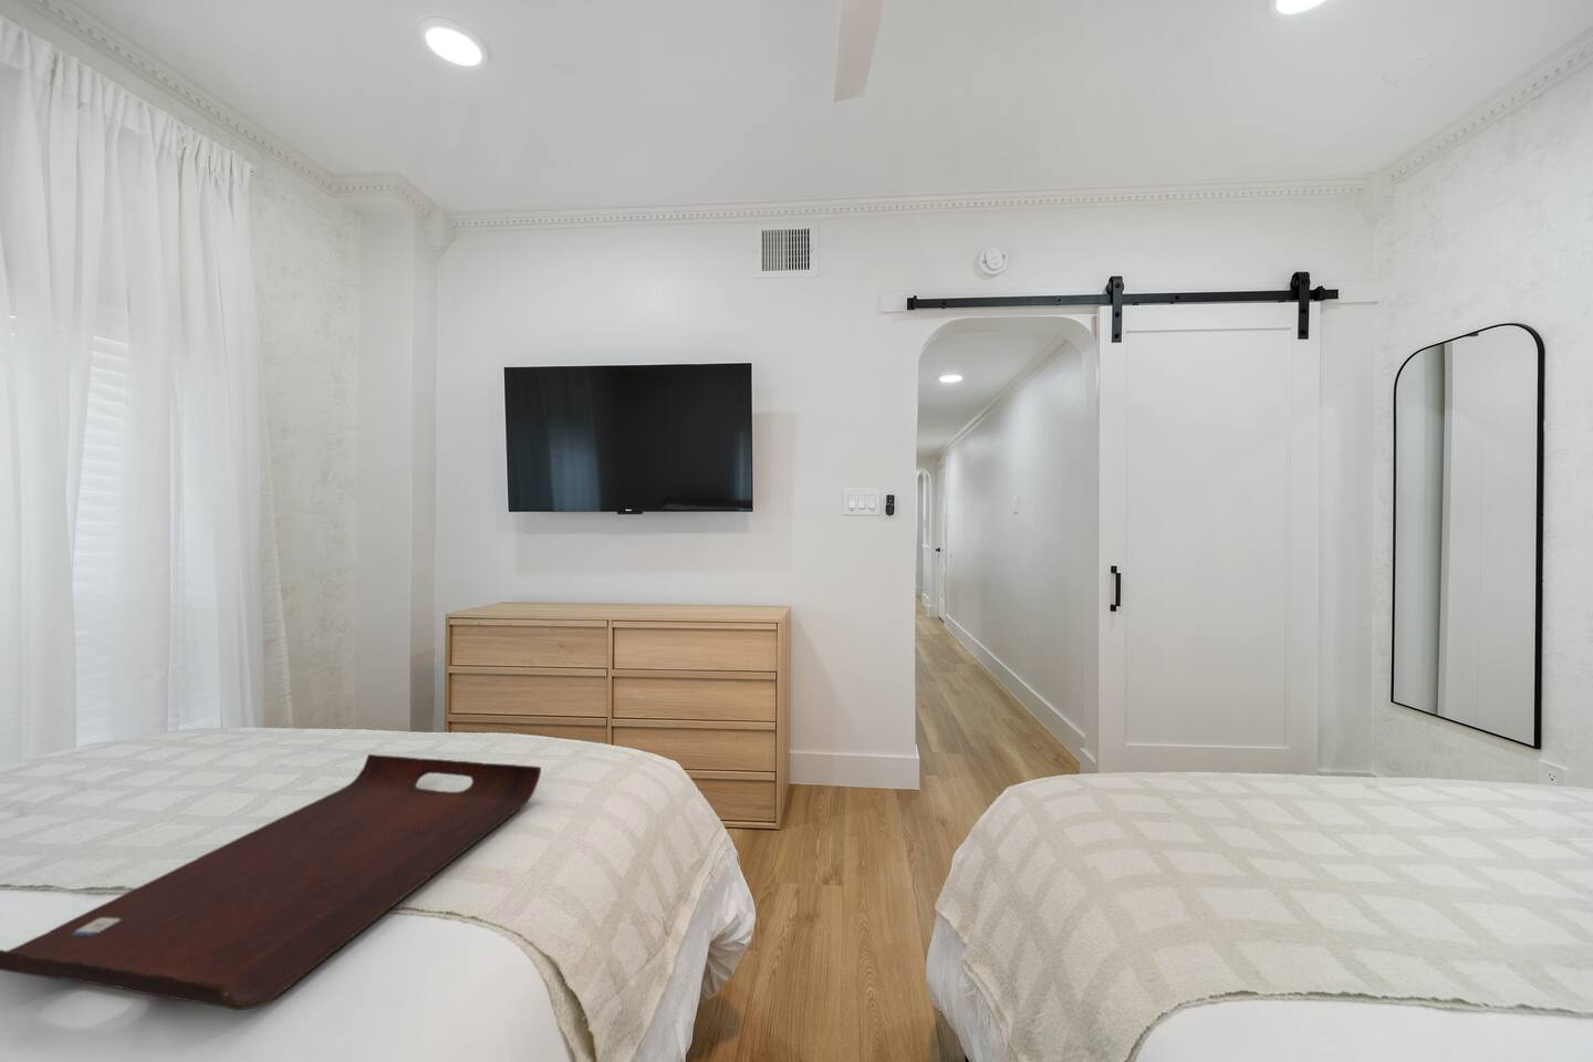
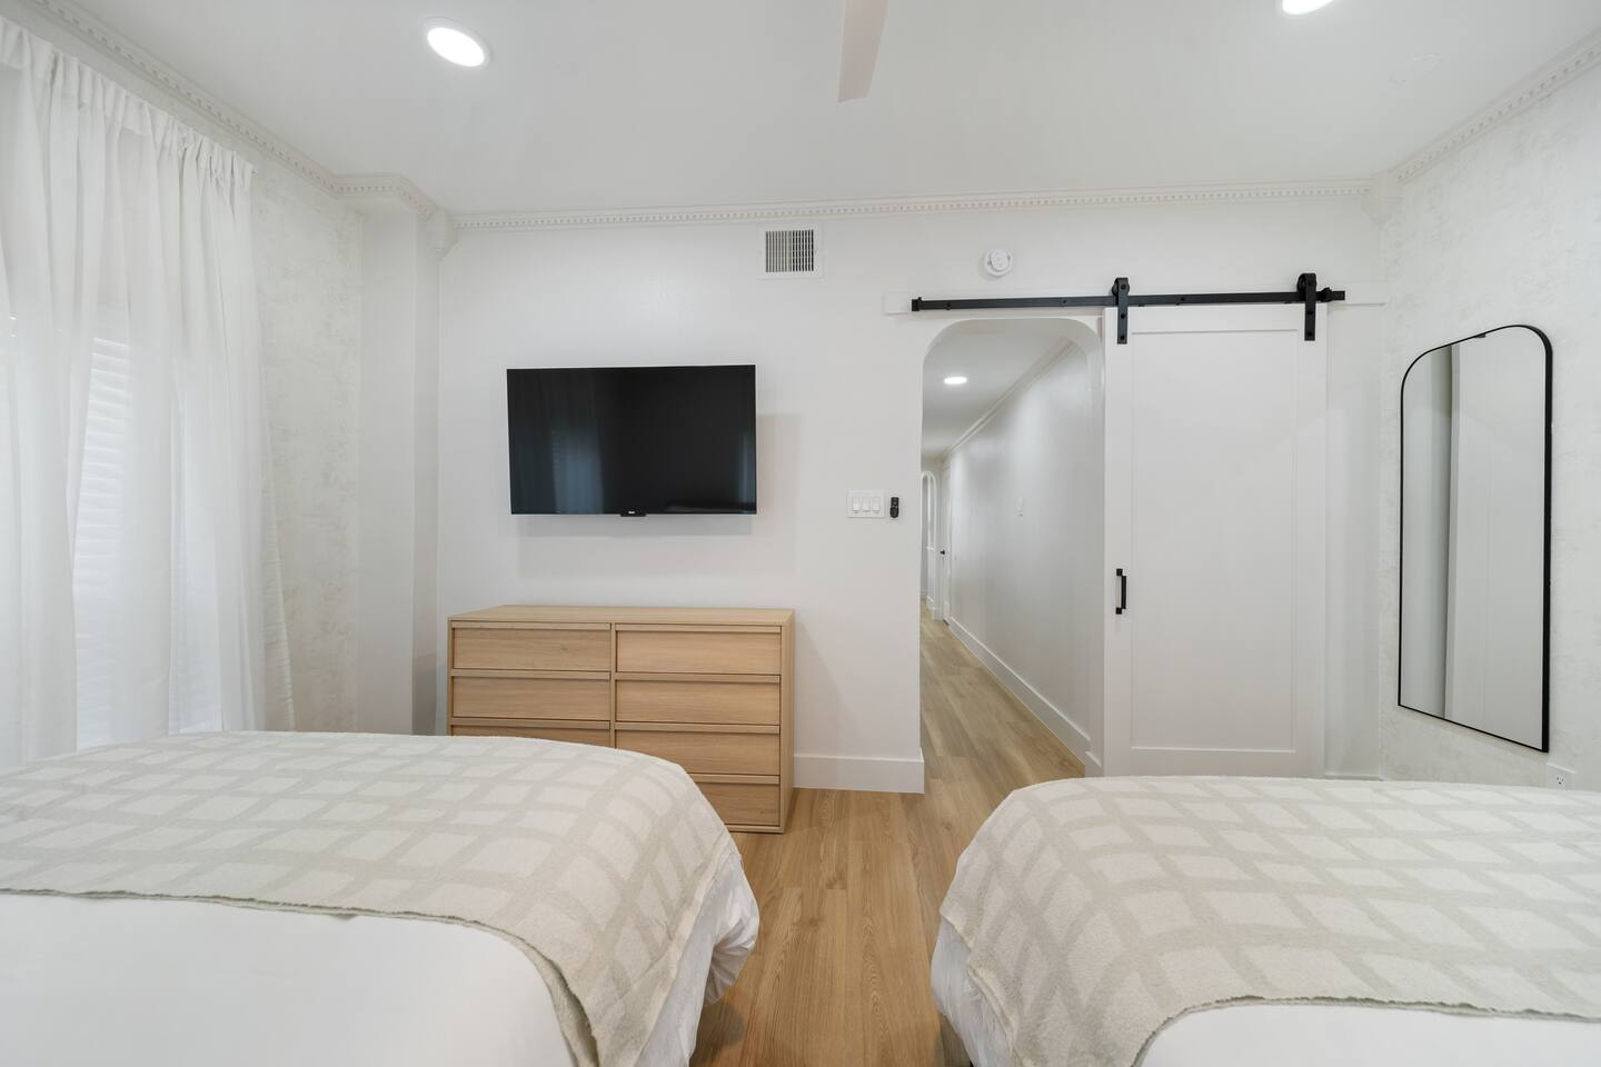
- serving tray (320, 849)
